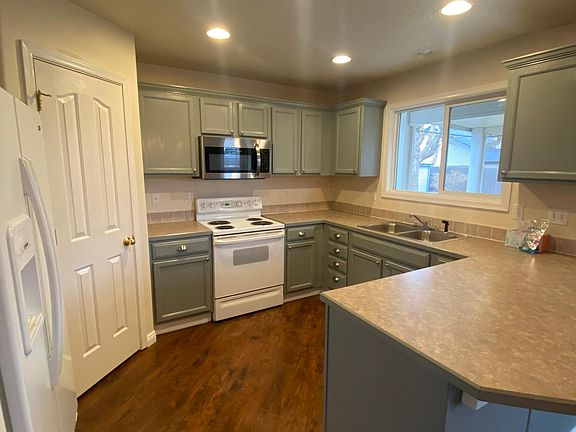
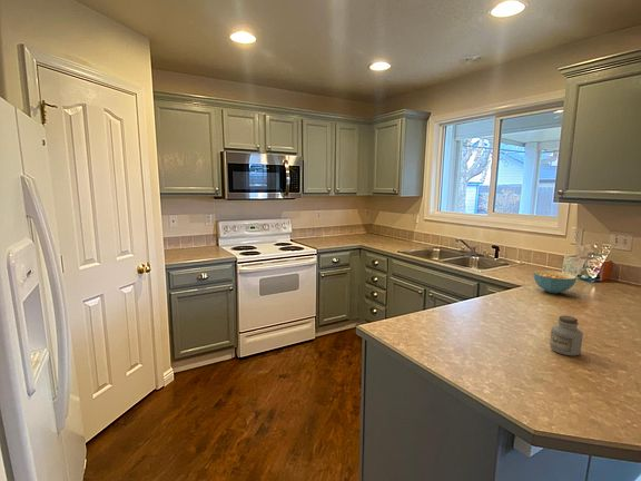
+ jar (566, 334)
+ cereal bowl (553, 283)
